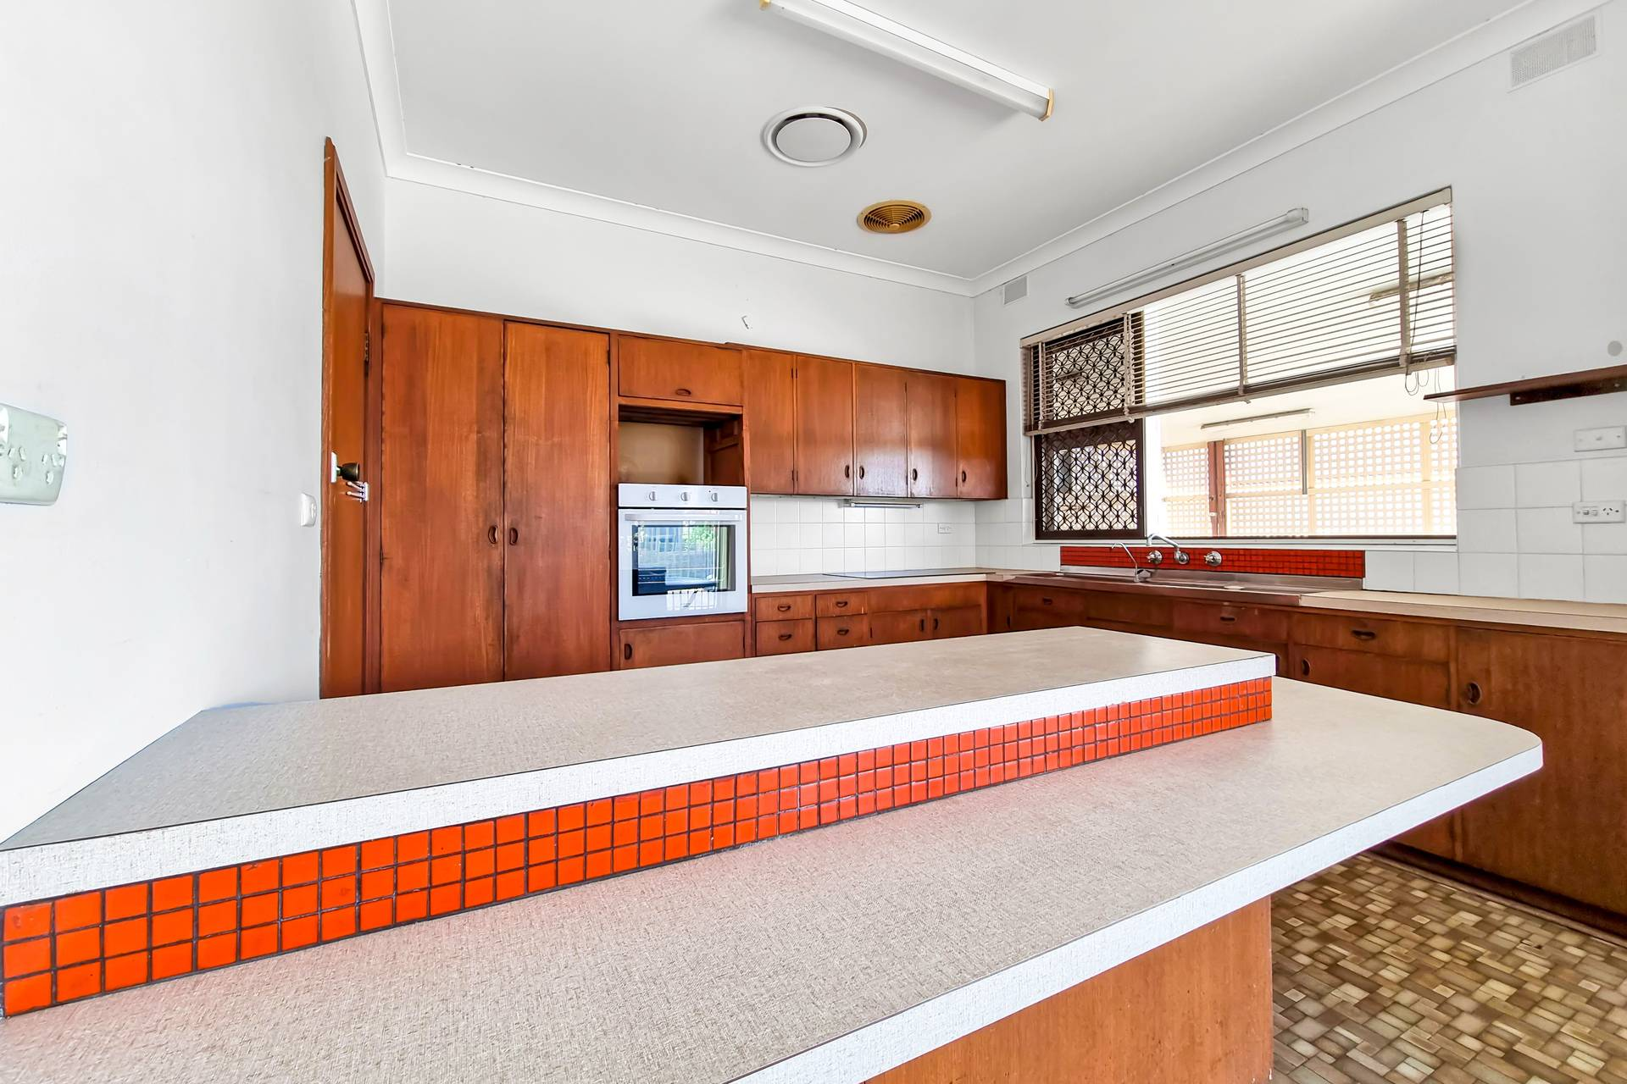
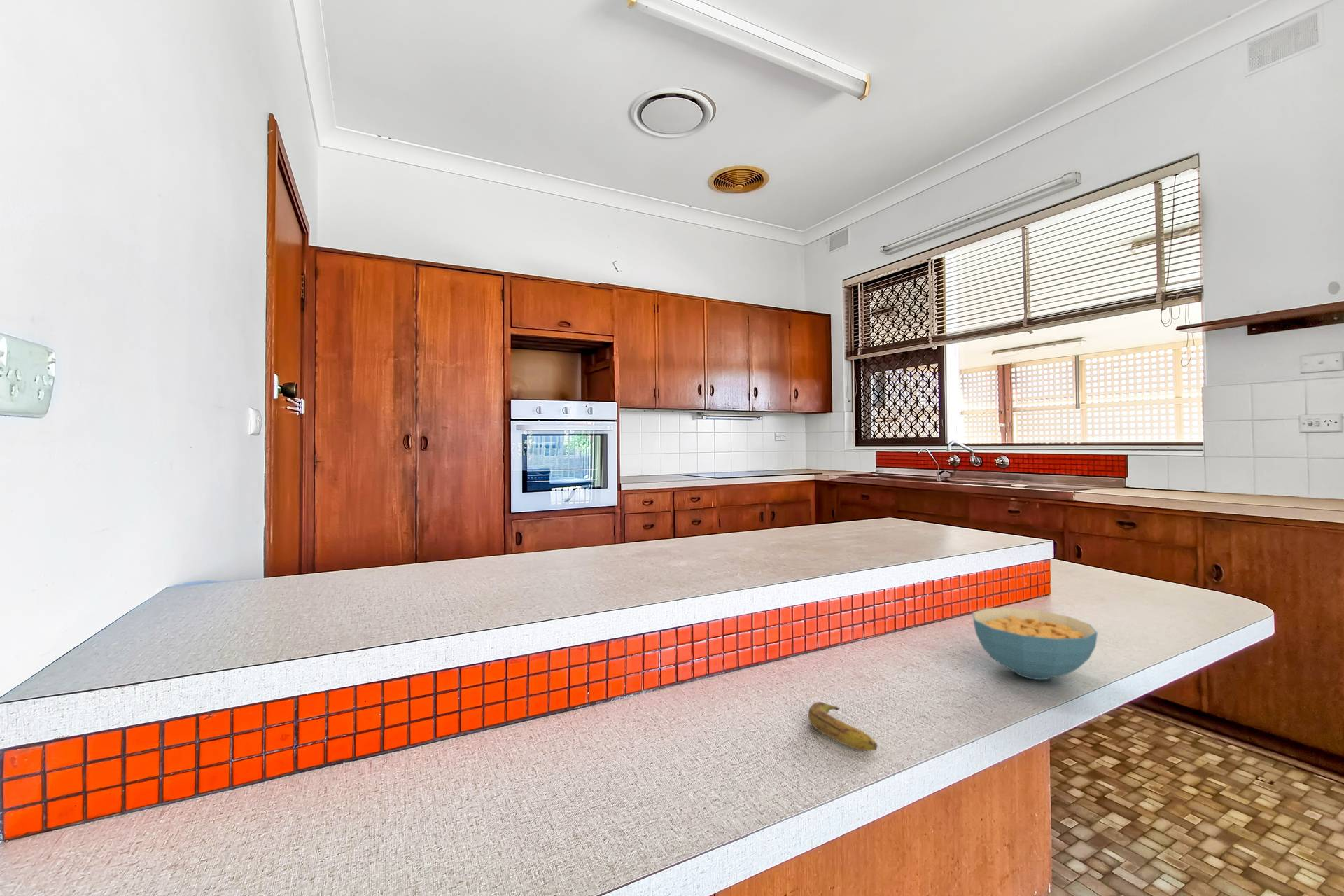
+ cereal bowl (1031, 648)
+ banana (842, 724)
